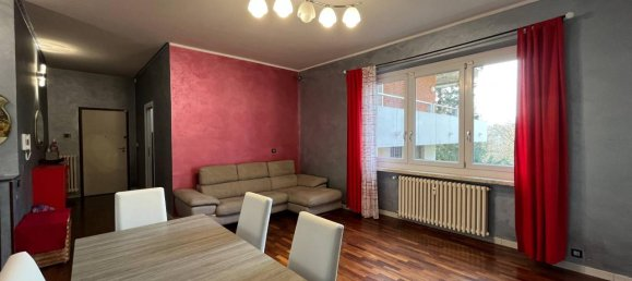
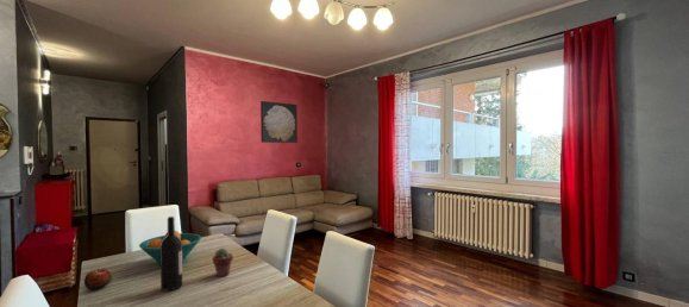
+ wall art (280, 123)
+ fruit bowl (182, 246)
+ apple (98, 277)
+ wine bottle (171, 252)
+ potted succulent (223, 261)
